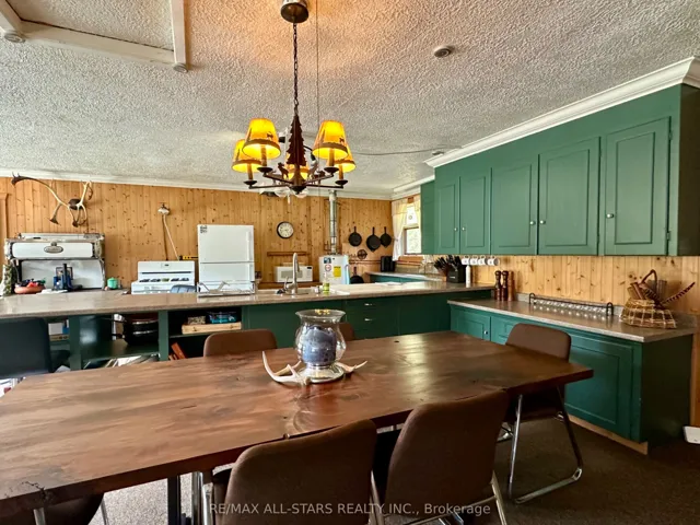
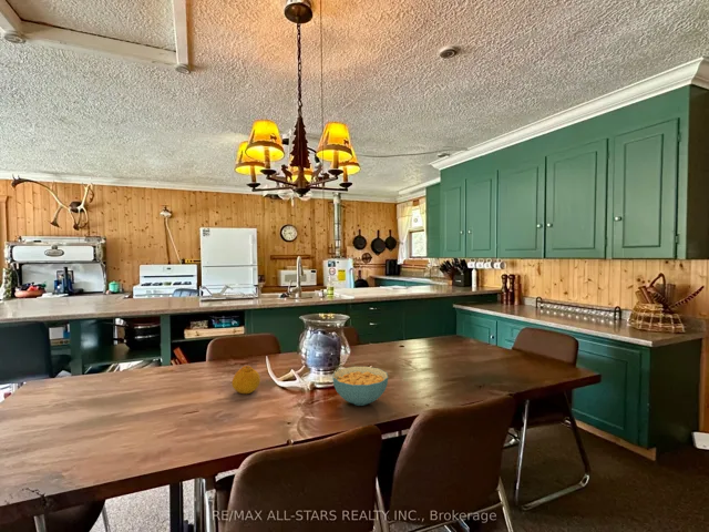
+ cereal bowl (360, 388)
+ fruit (246, 379)
